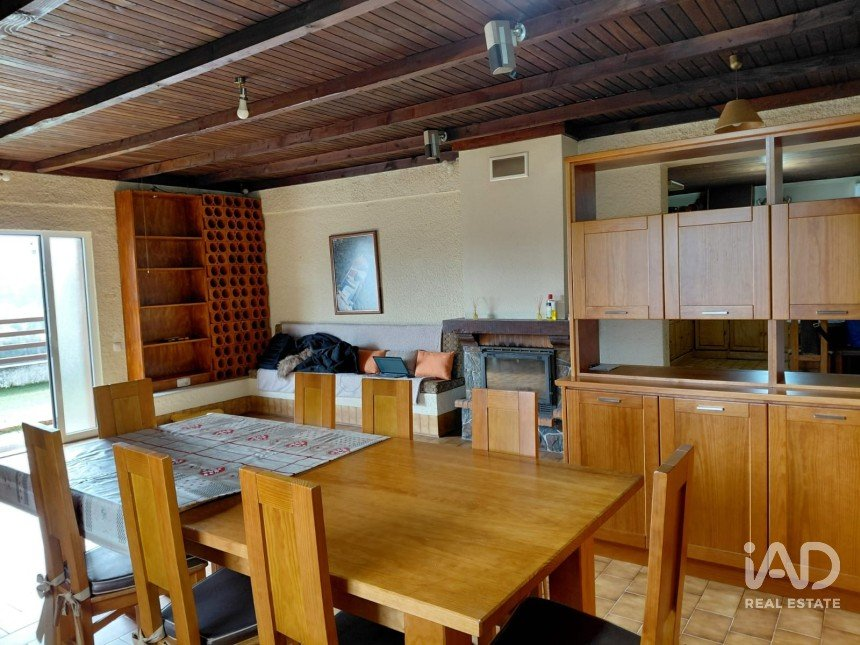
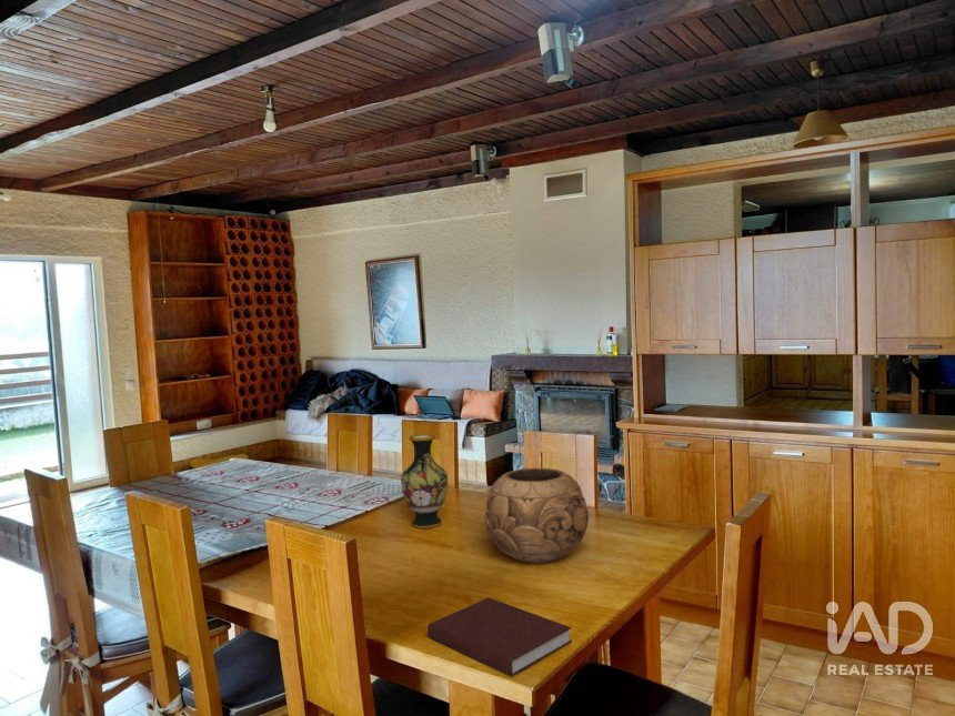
+ notebook (499, 633)
+ vase (424, 480)
+ decorative bowl (535, 514)
